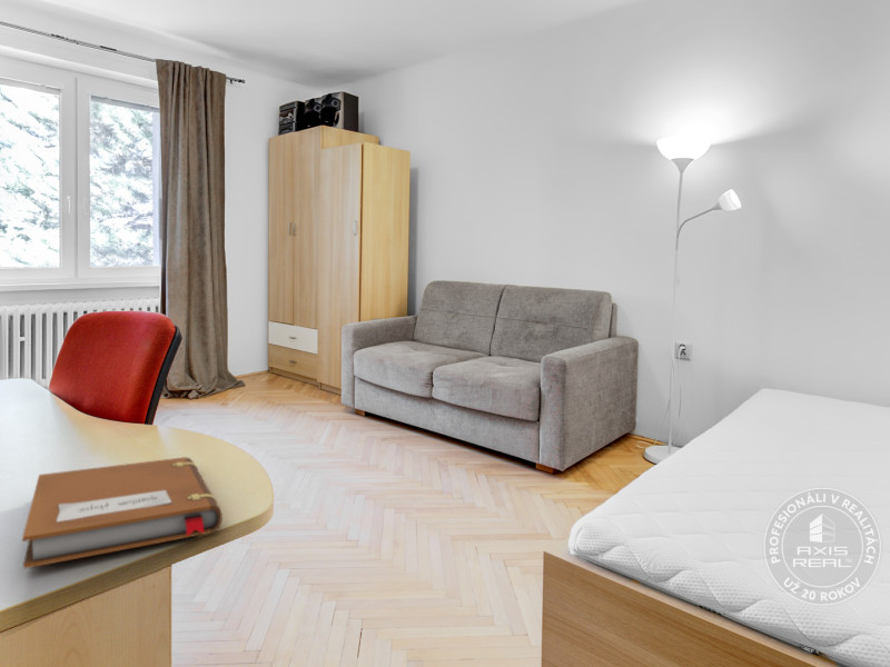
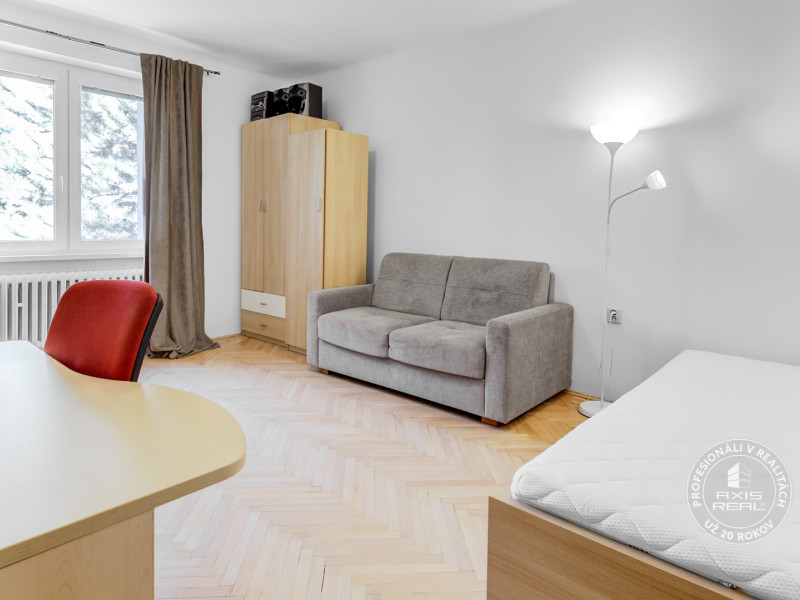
- notebook (126, 502)
